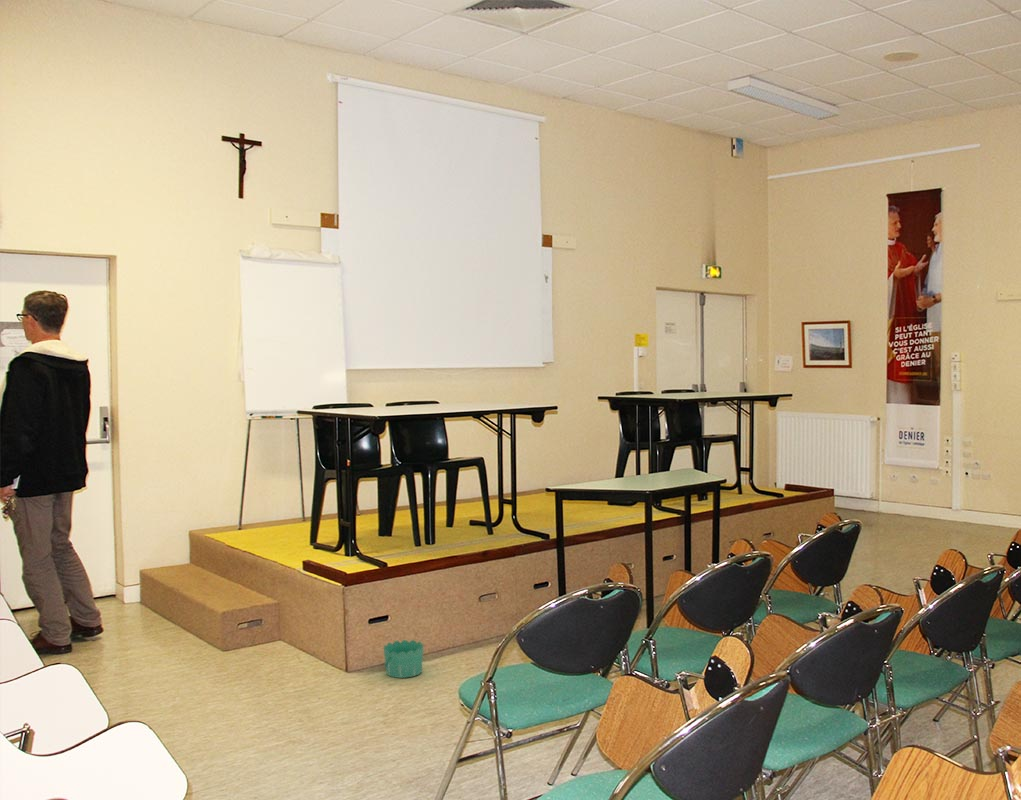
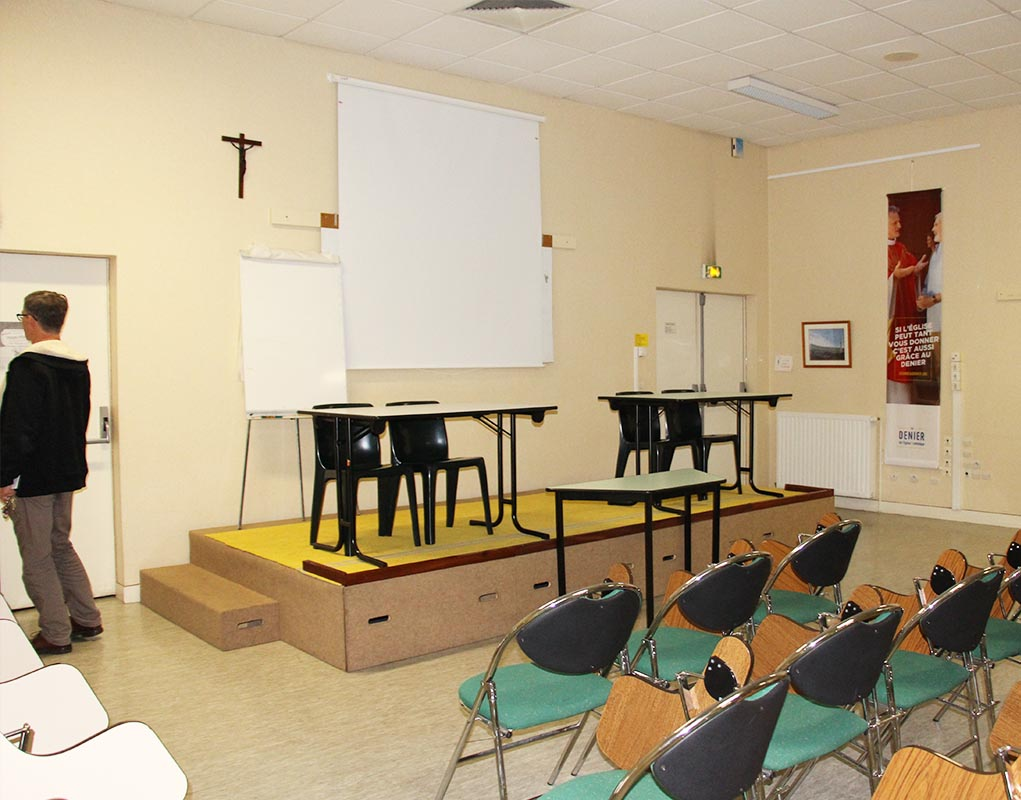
- basket (403, 658)
